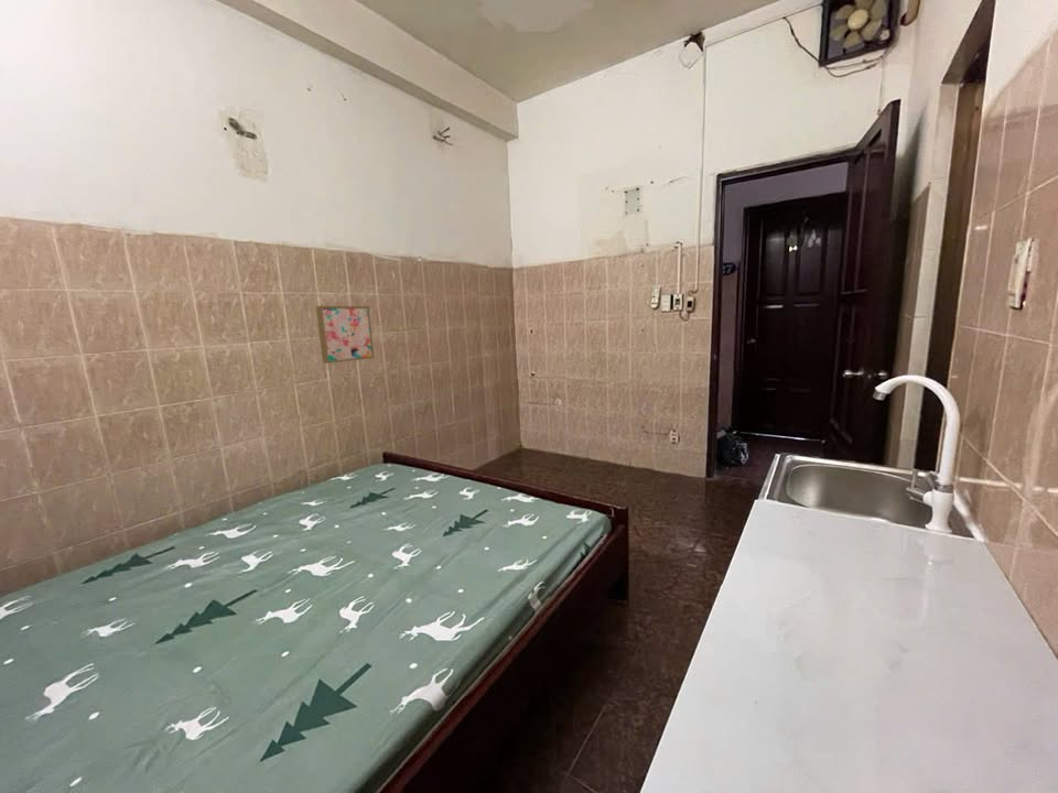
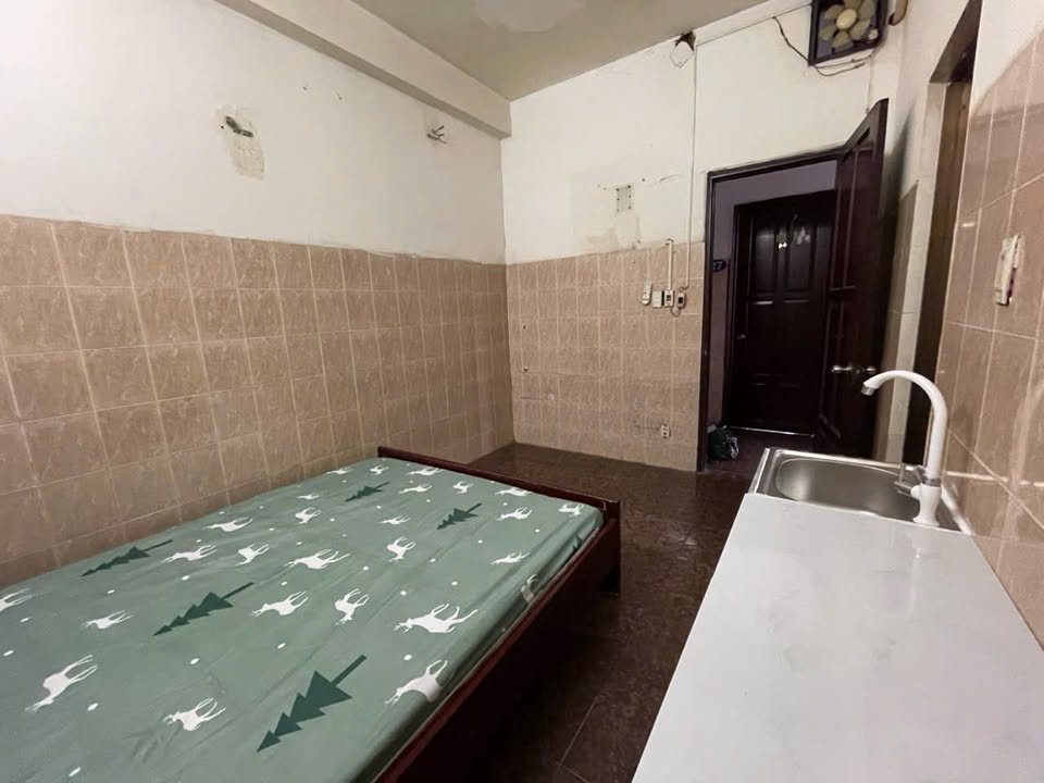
- wall art (346, 334)
